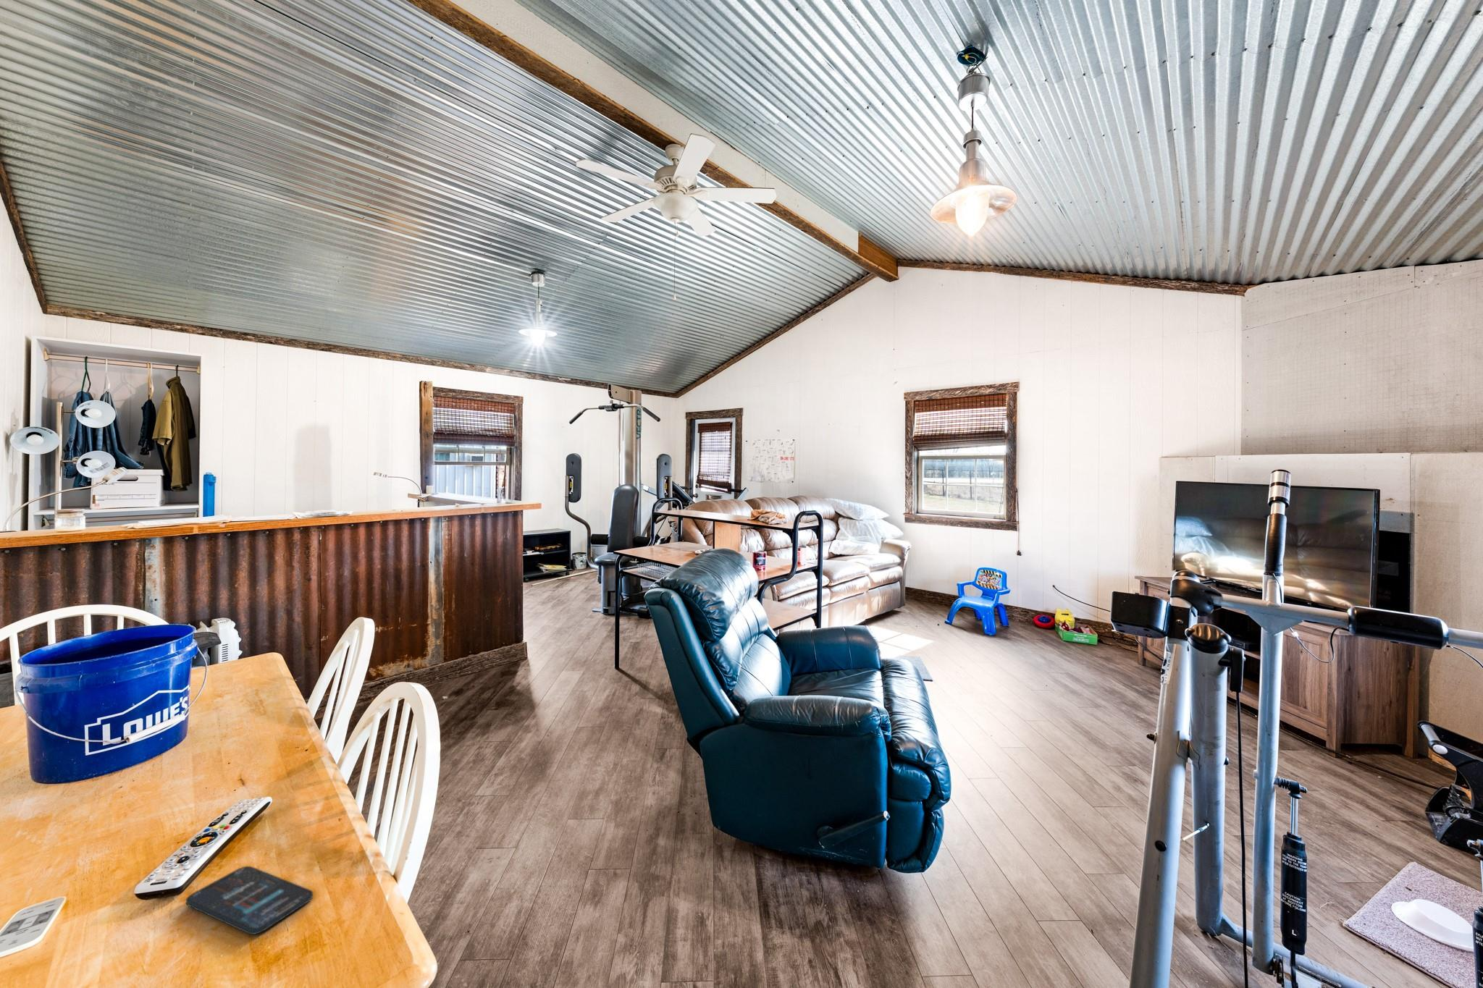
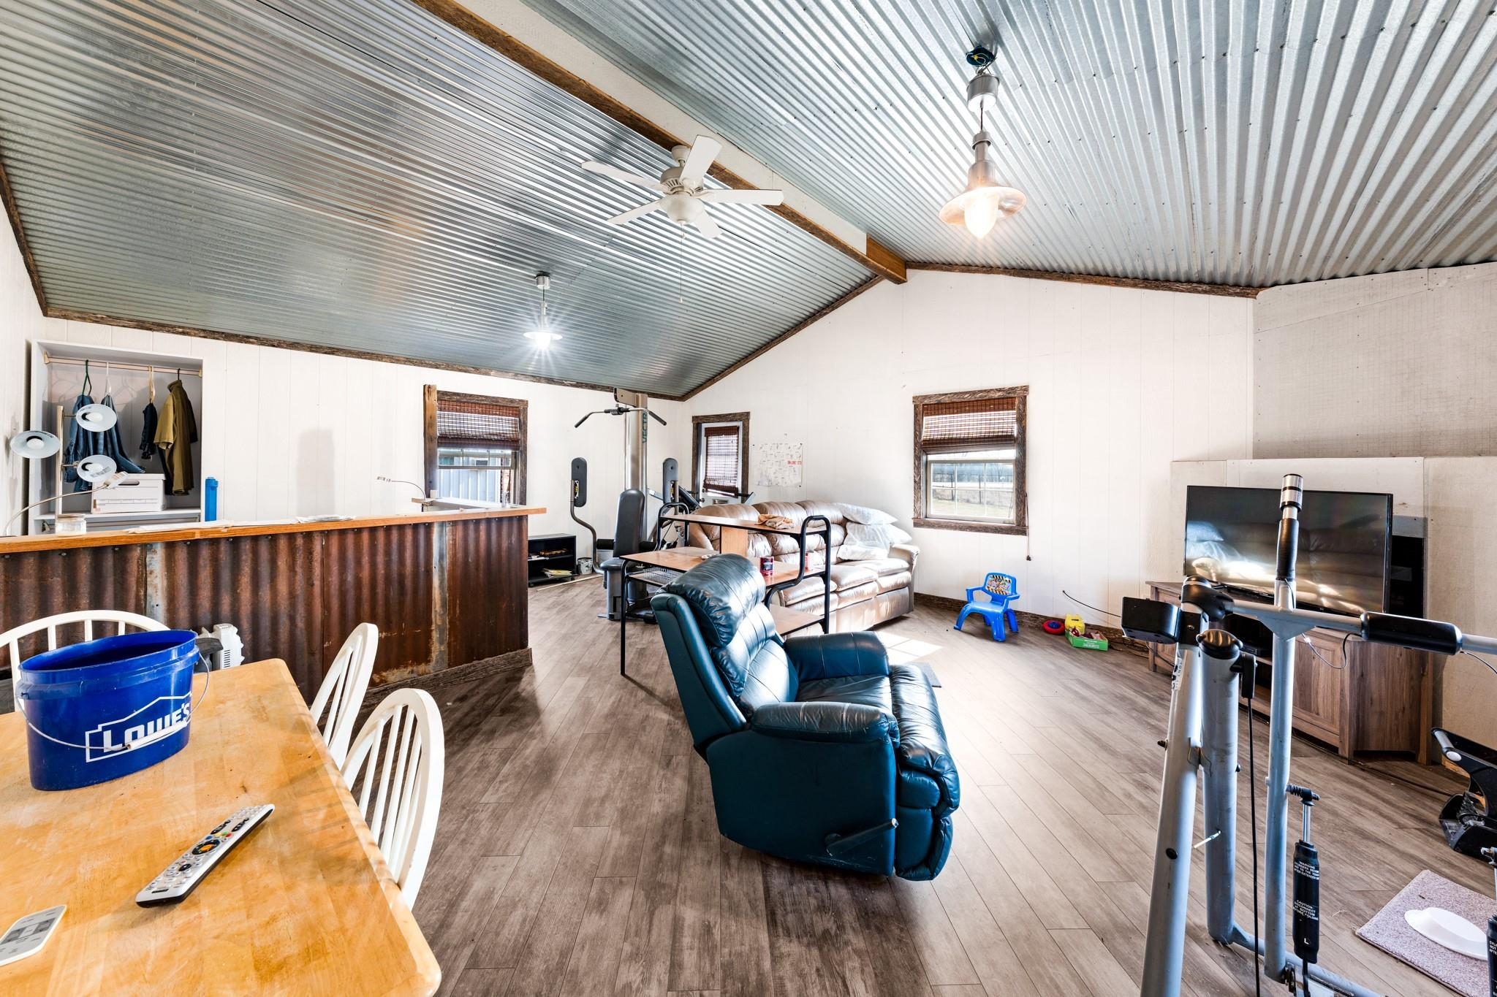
- smartphone (250, 898)
